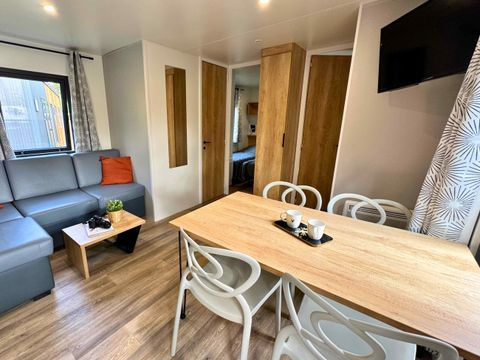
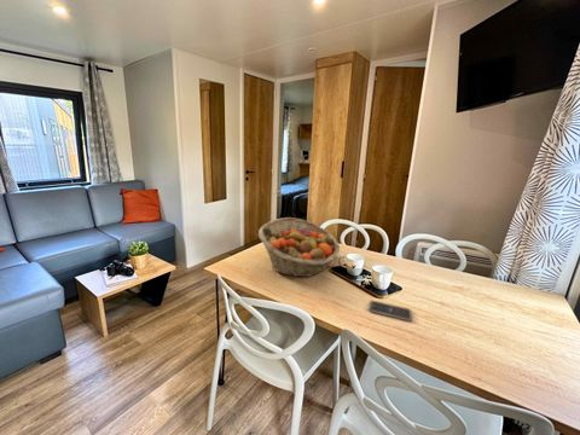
+ smartphone (389, 309)
+ fruit basket (300, 244)
